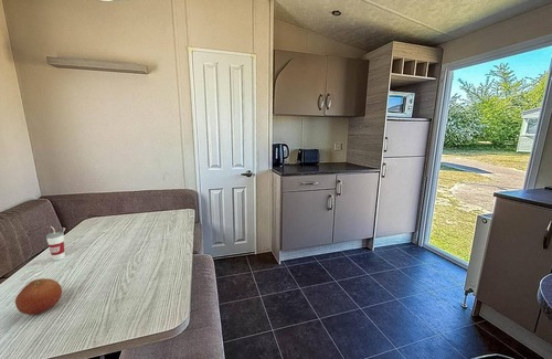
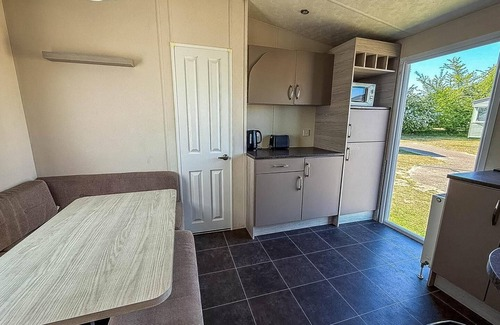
- cup (55, 242)
- fruit (39, 295)
